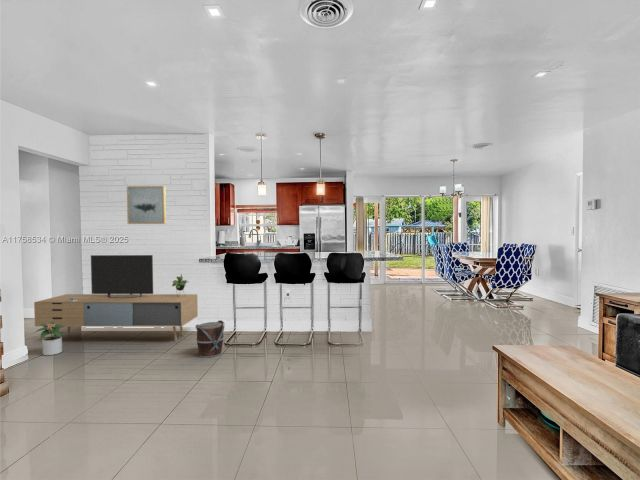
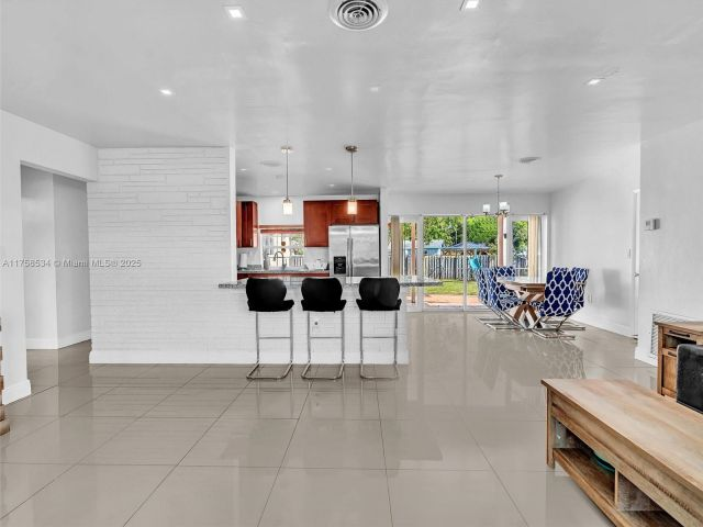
- wall art (146, 205)
- bucket (210, 338)
- potted plant (51, 338)
- media console (120, 296)
